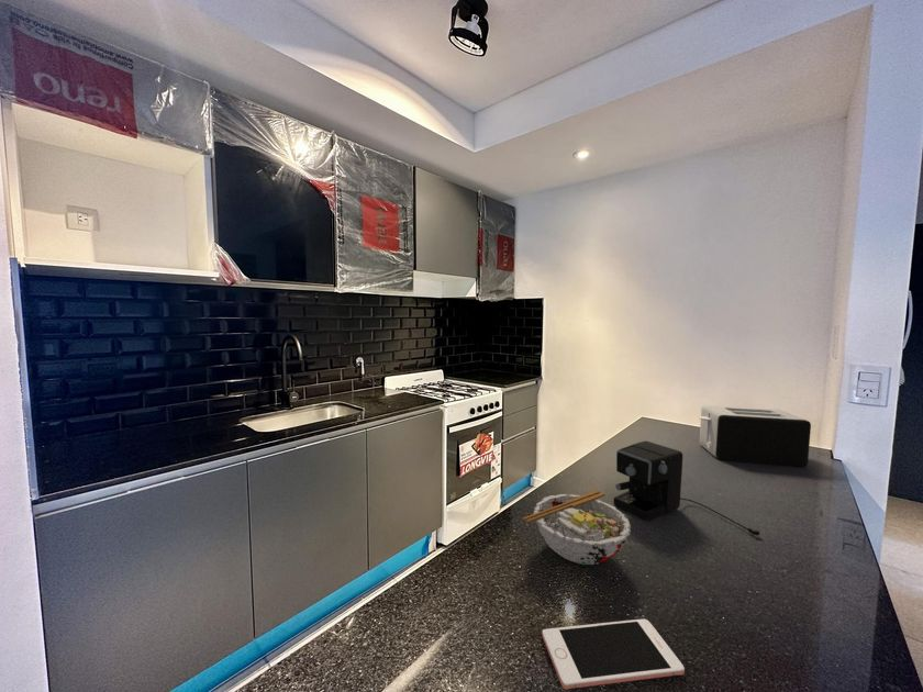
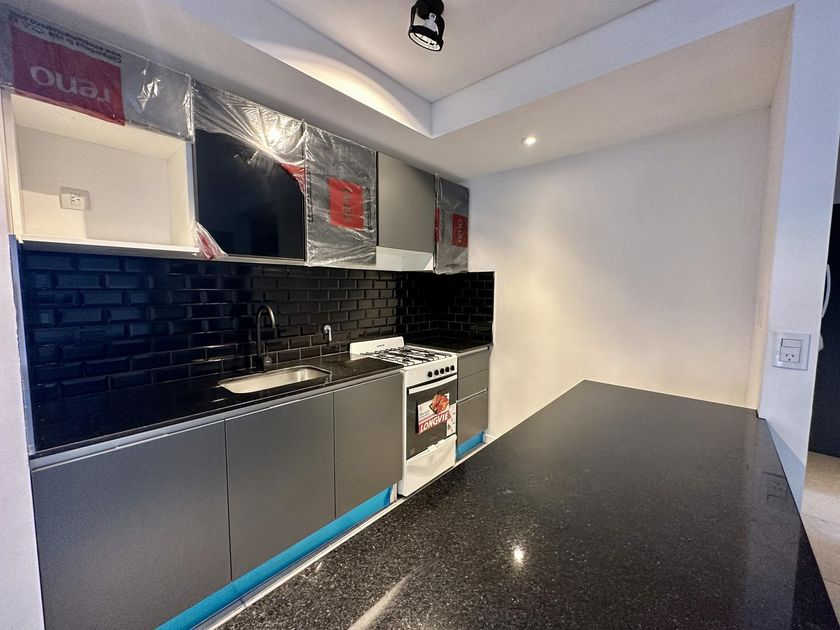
- toaster (750, 433)
- coffee maker (680, 489)
- bowl (580, 529)
- cell phone (609, 650)
